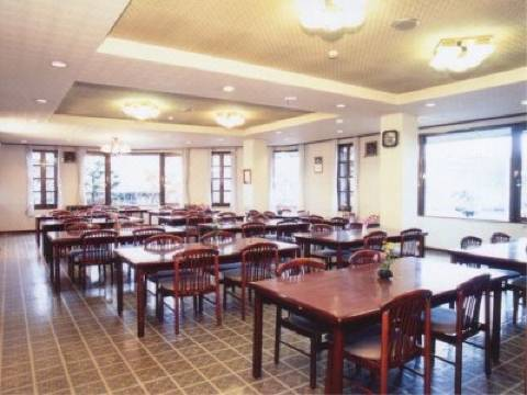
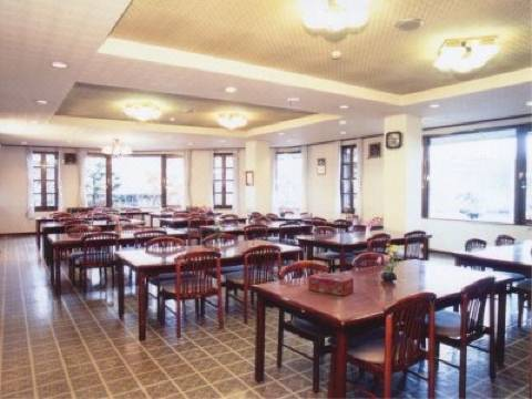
+ tissue box (330, 284)
